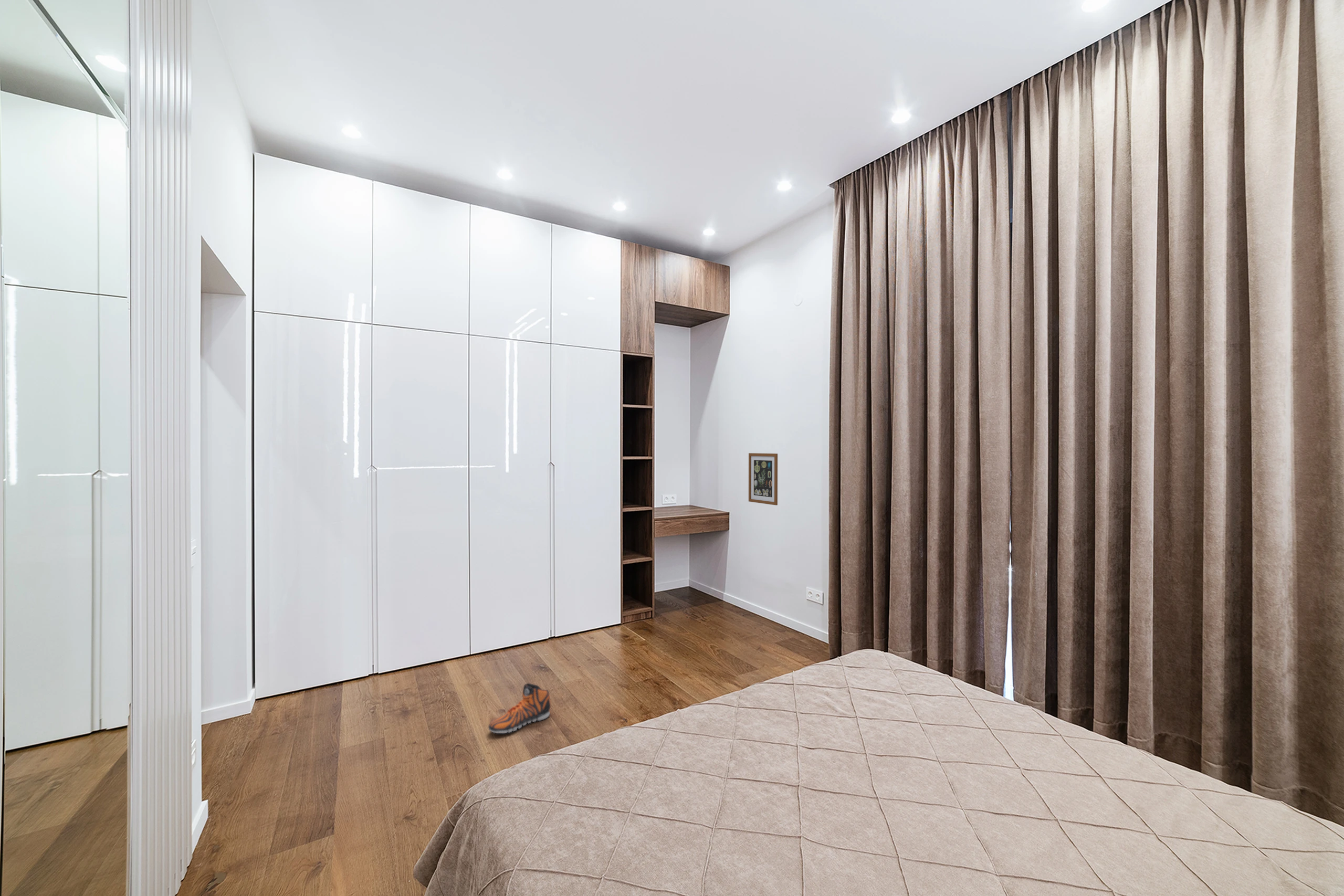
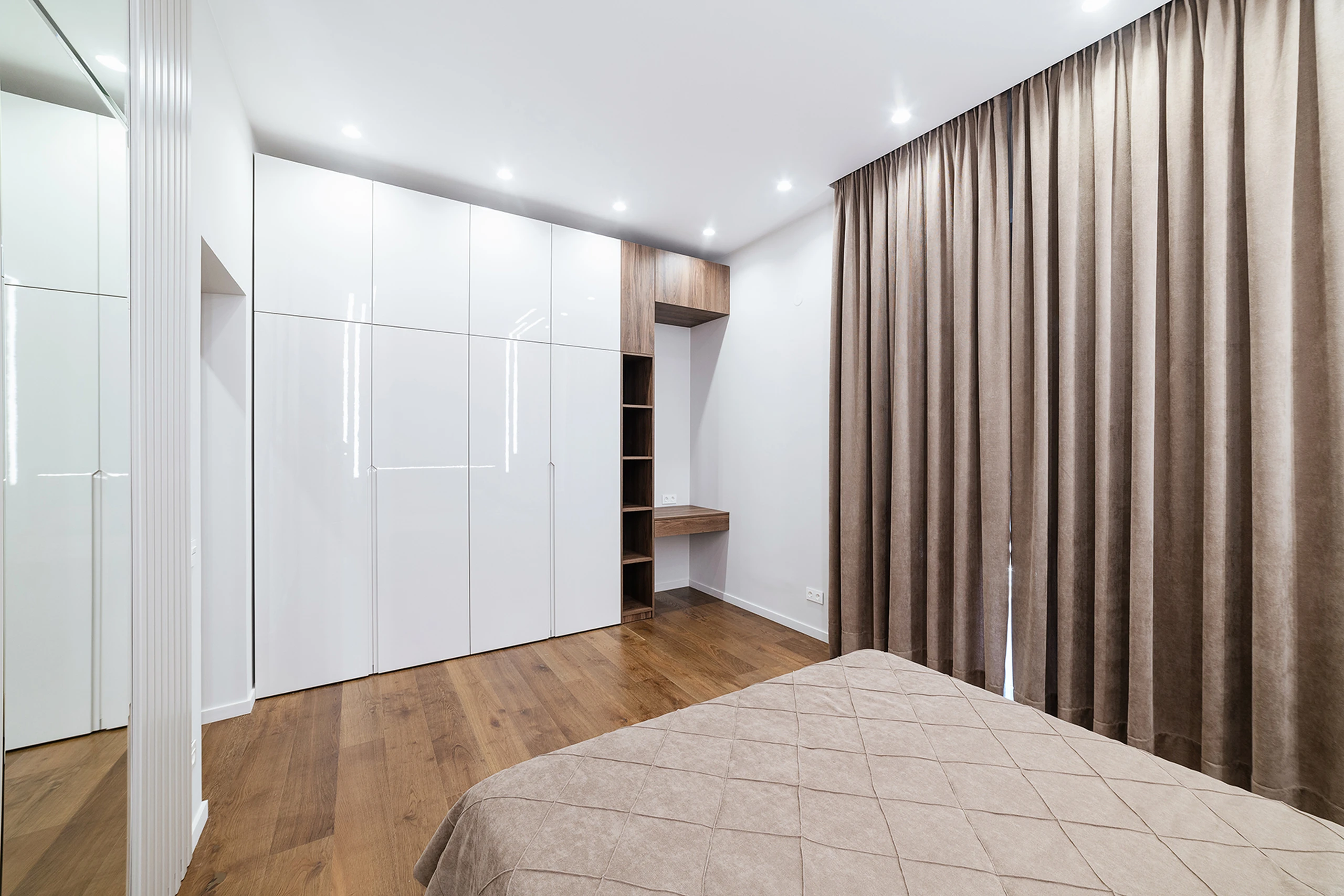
- wall art (762, 478)
- sneaker (520, 705)
